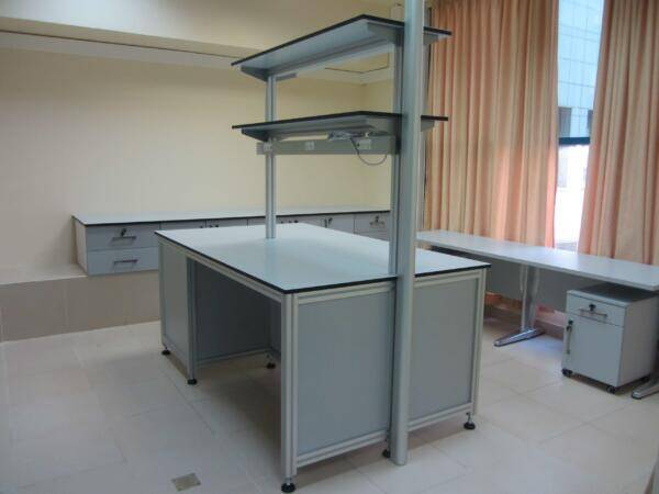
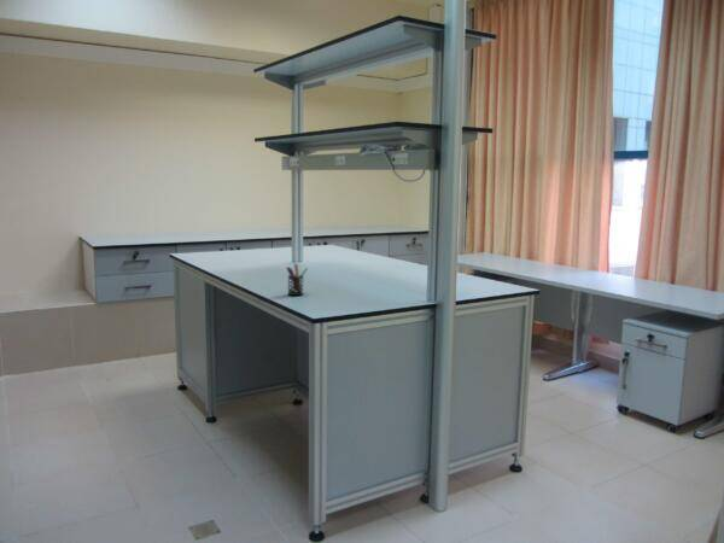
+ pen holder (297, 278)
